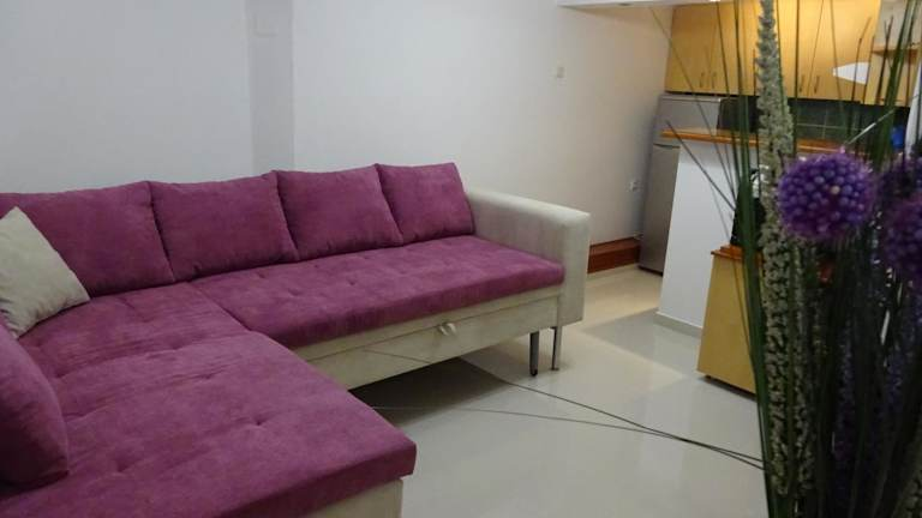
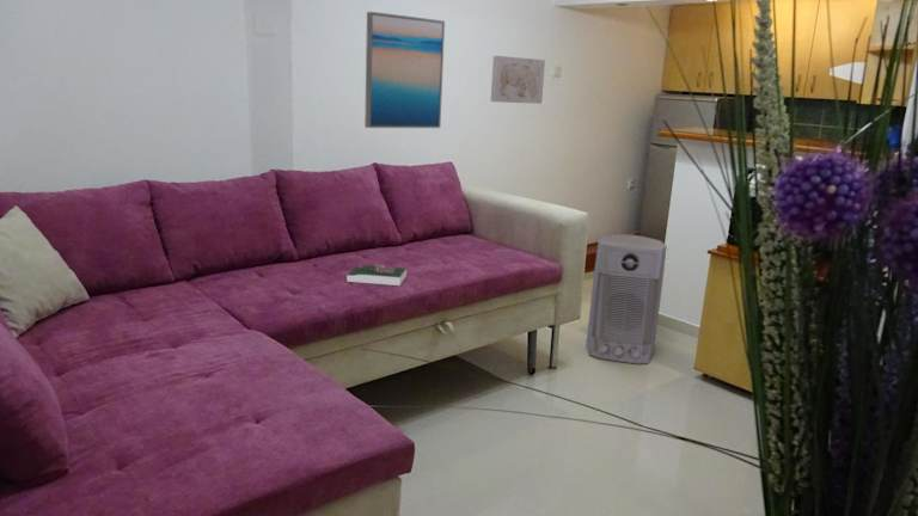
+ book (377, 271)
+ wall art (405, 73)
+ air purifier (625, 295)
+ wall art (518, 80)
